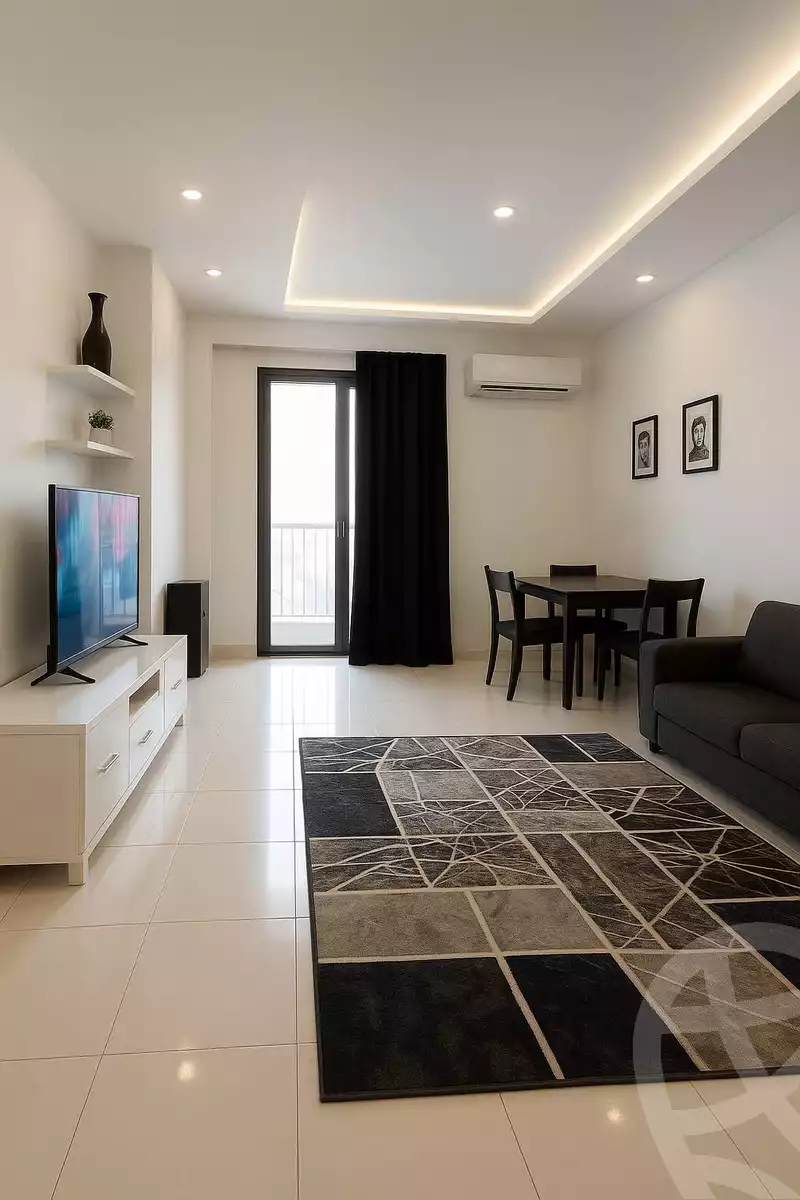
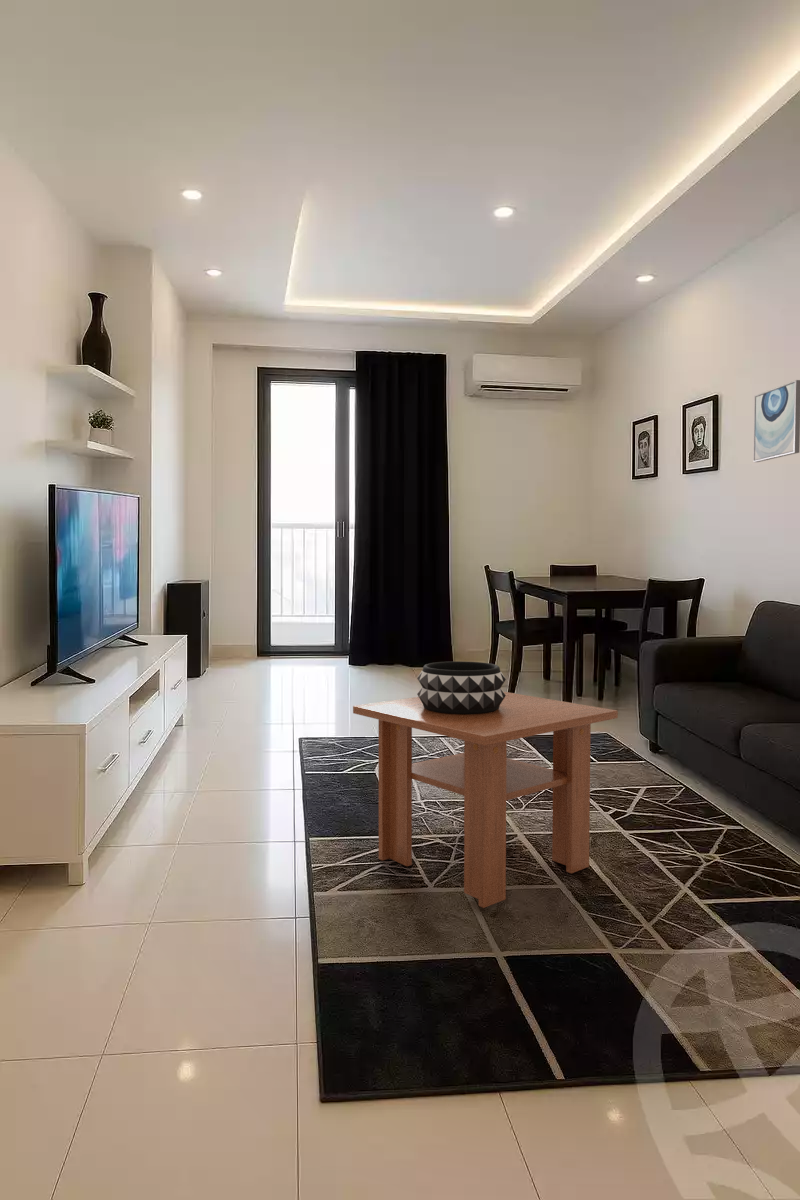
+ wall art (775, 422)
+ decorative bowl (461, 686)
+ coffee table (482, 785)
